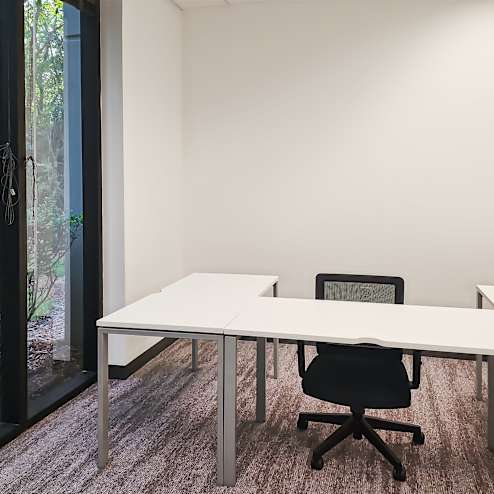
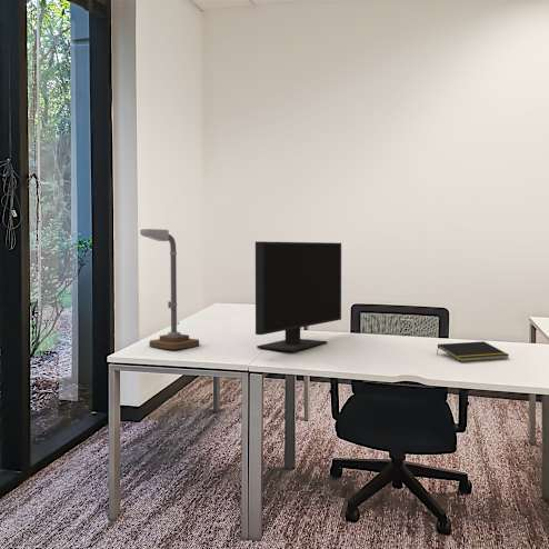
+ notepad (472, 350)
+ desk lamp (171, 288)
+ monitor (292, 293)
